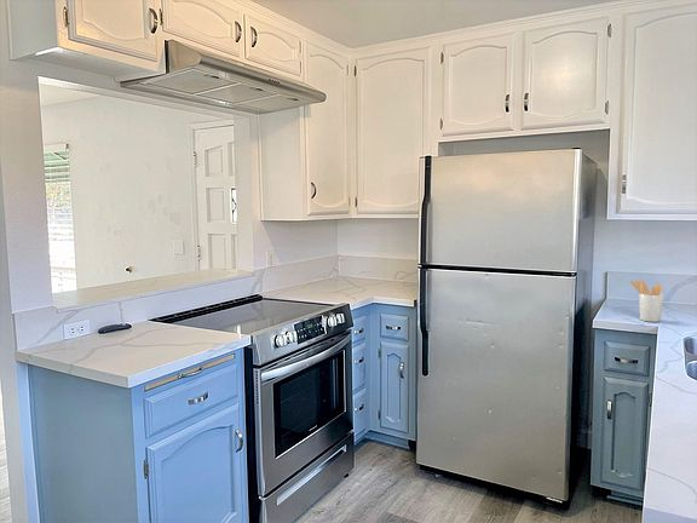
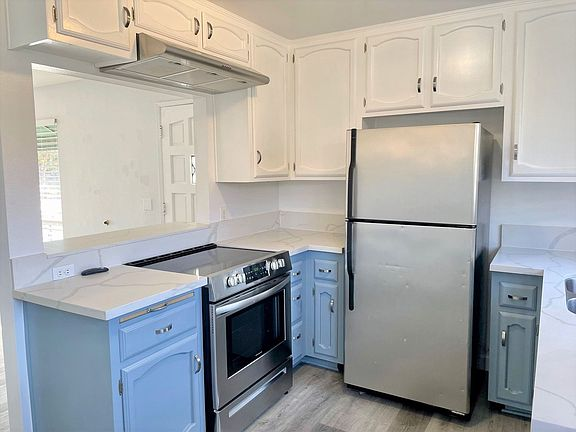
- utensil holder (646, 299)
